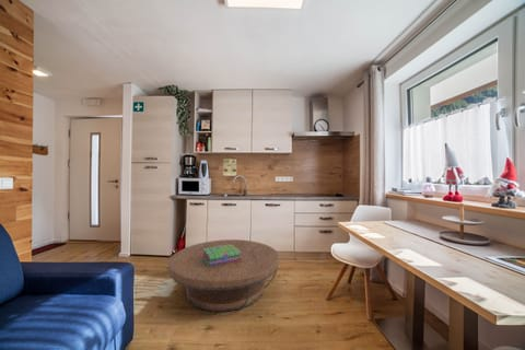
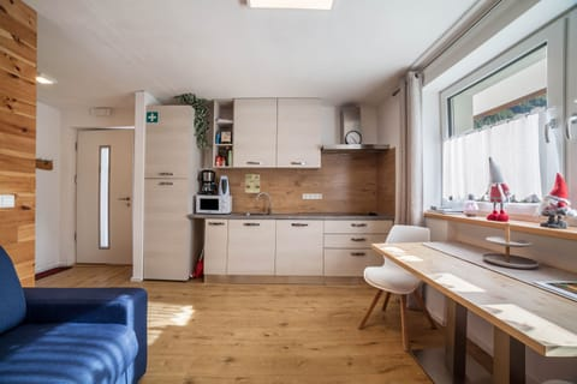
- coffee table (225, 271)
- stack of books (221, 254)
